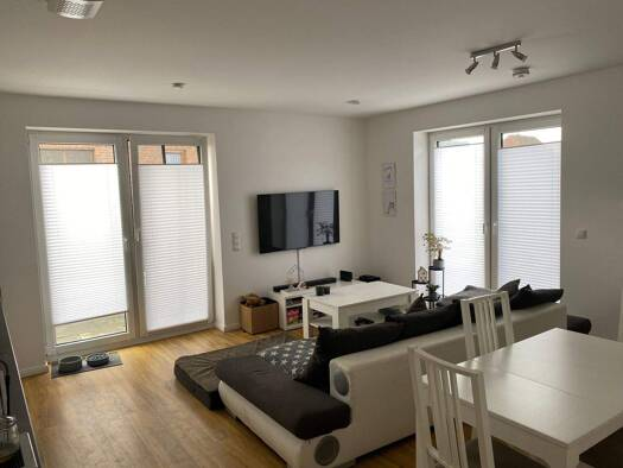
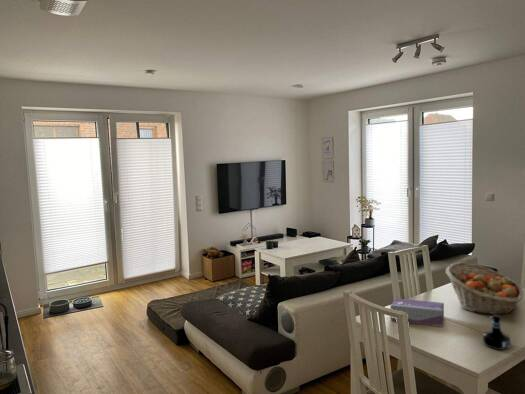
+ tequila bottle (496, 330)
+ tissue box (417, 311)
+ fruit basket (483, 286)
